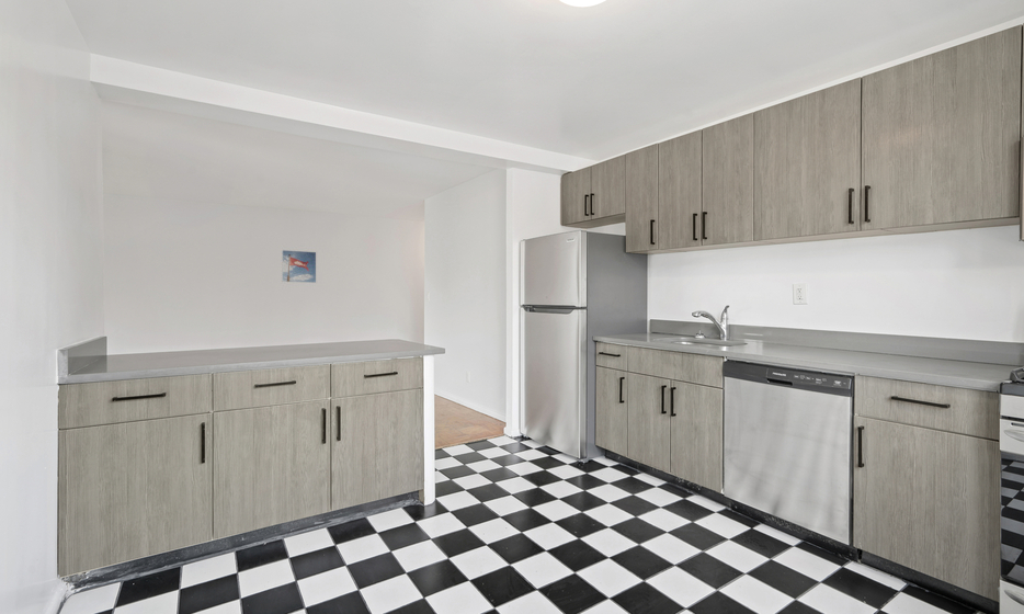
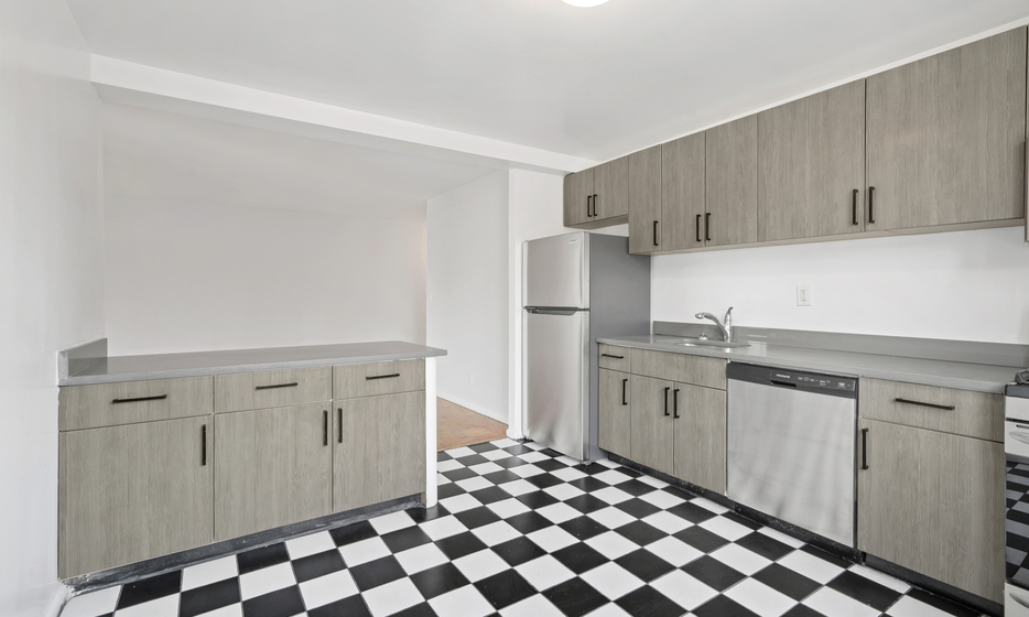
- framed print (299, 266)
